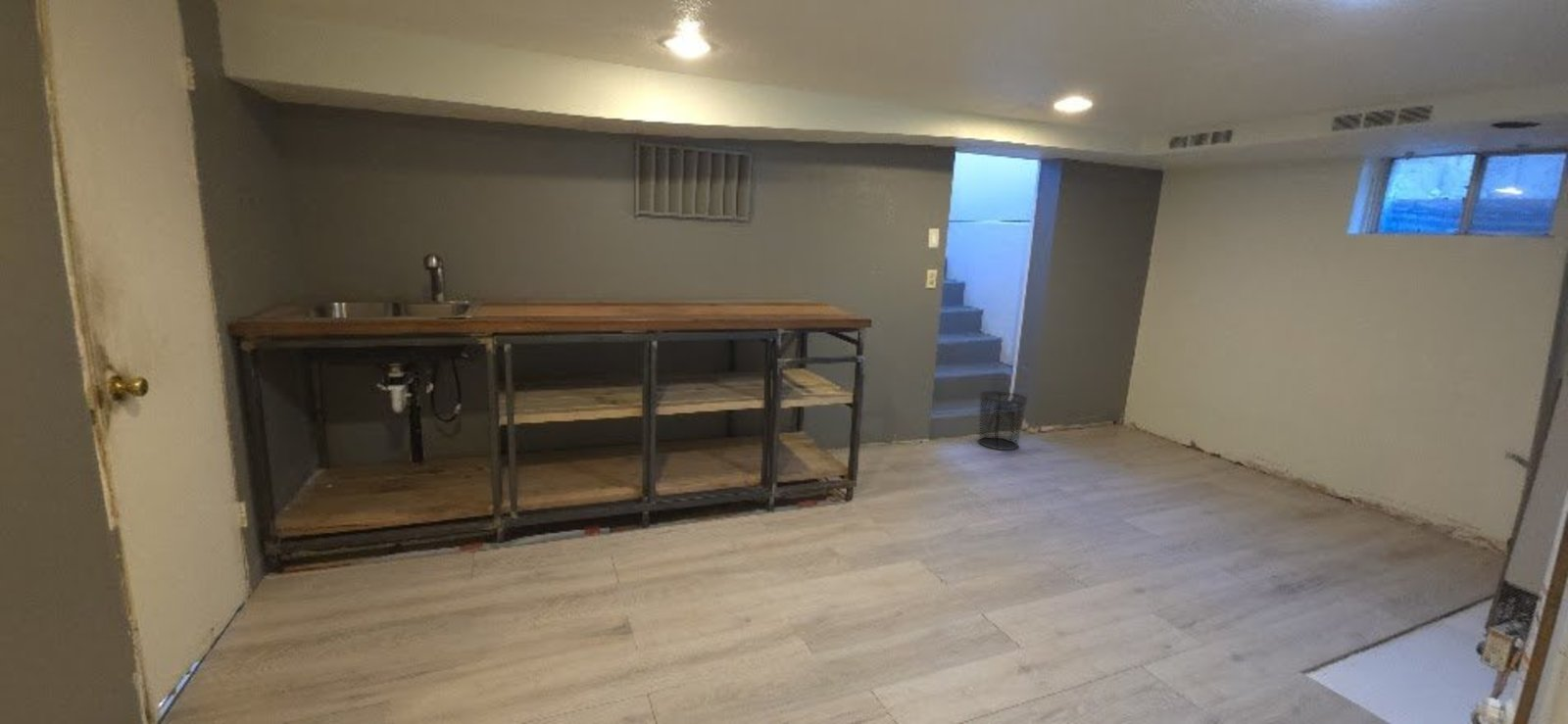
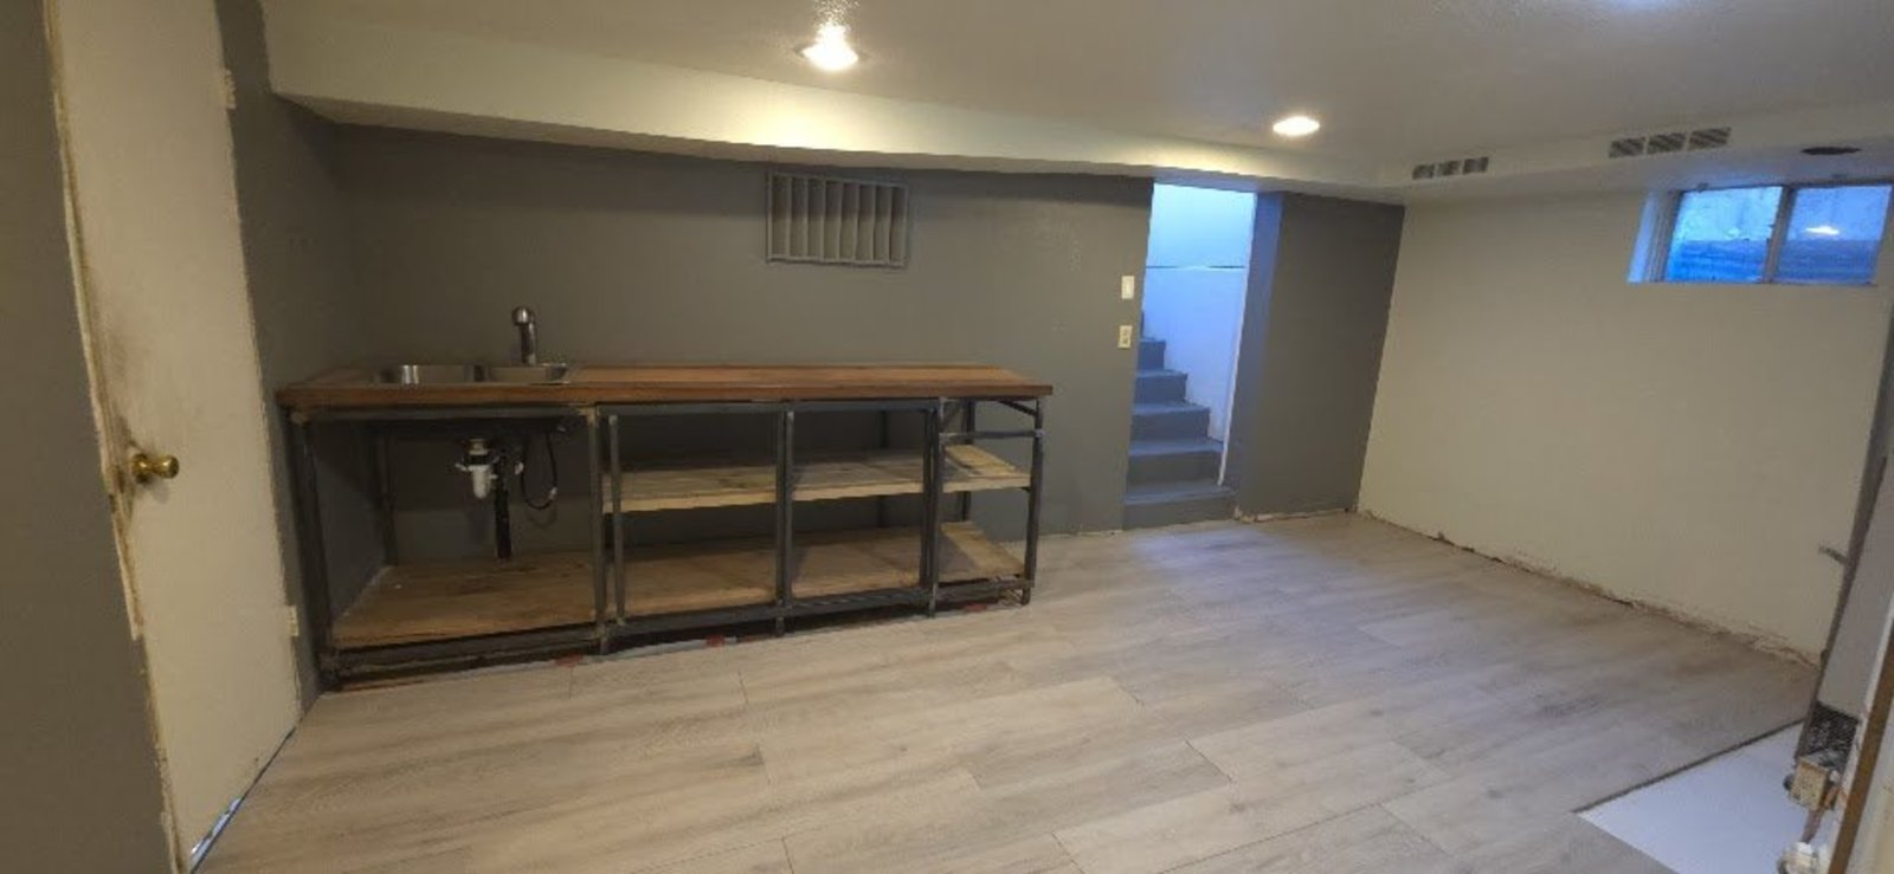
- waste bin (1001, 419)
